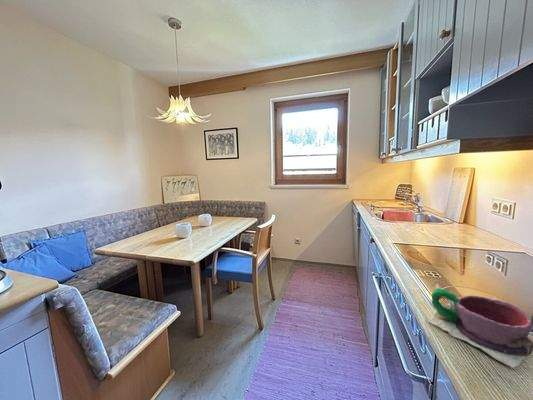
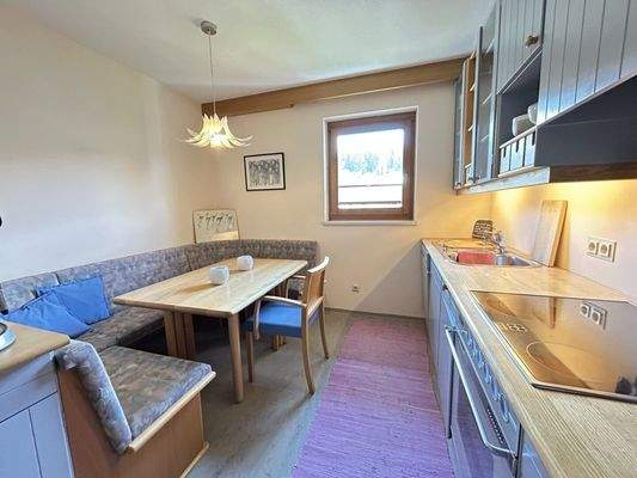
- cup and saucer (480, 313)
